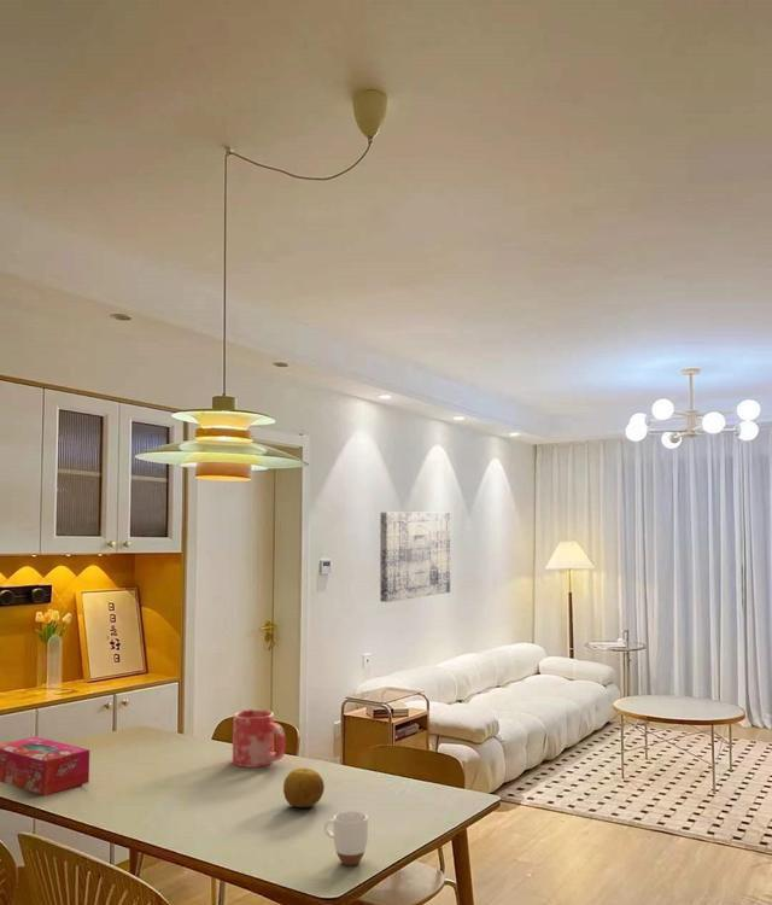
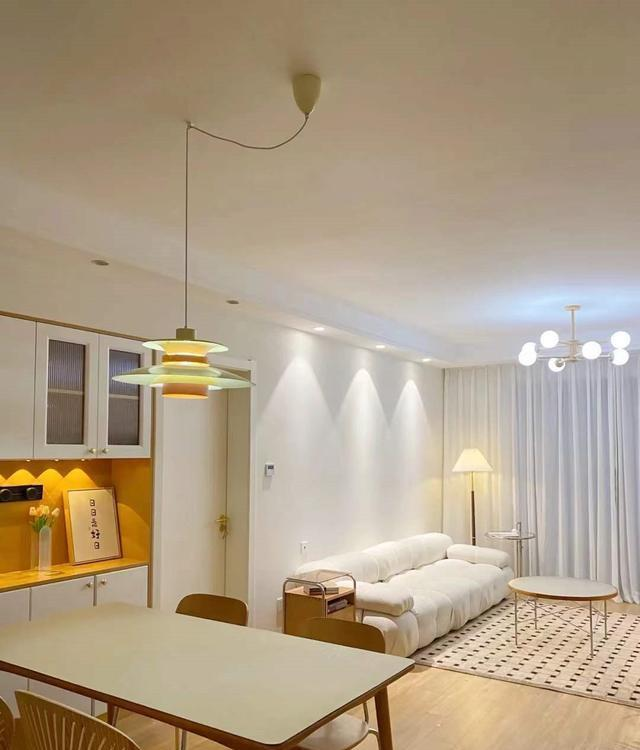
- vase (259, 738)
- fruit (303, 787)
- wall art (416, 554)
- tissue box (39, 764)
- mug (344, 837)
